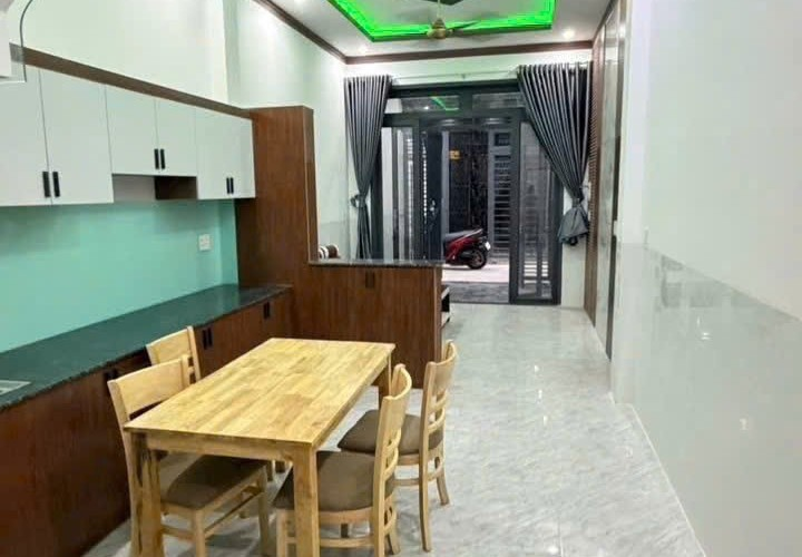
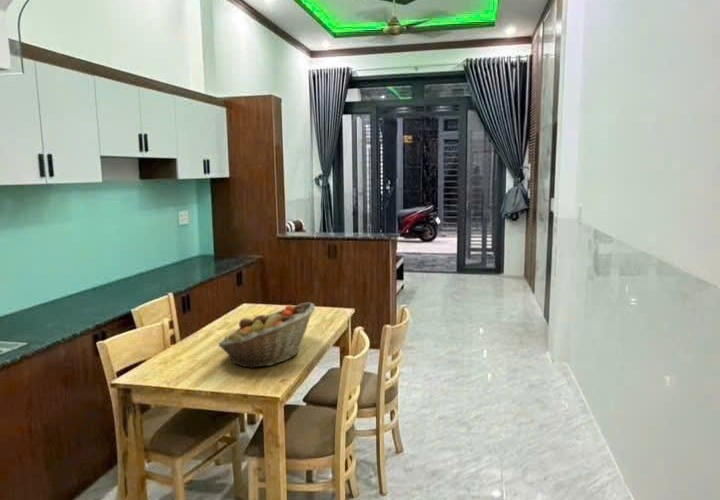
+ fruit basket (269, 331)
